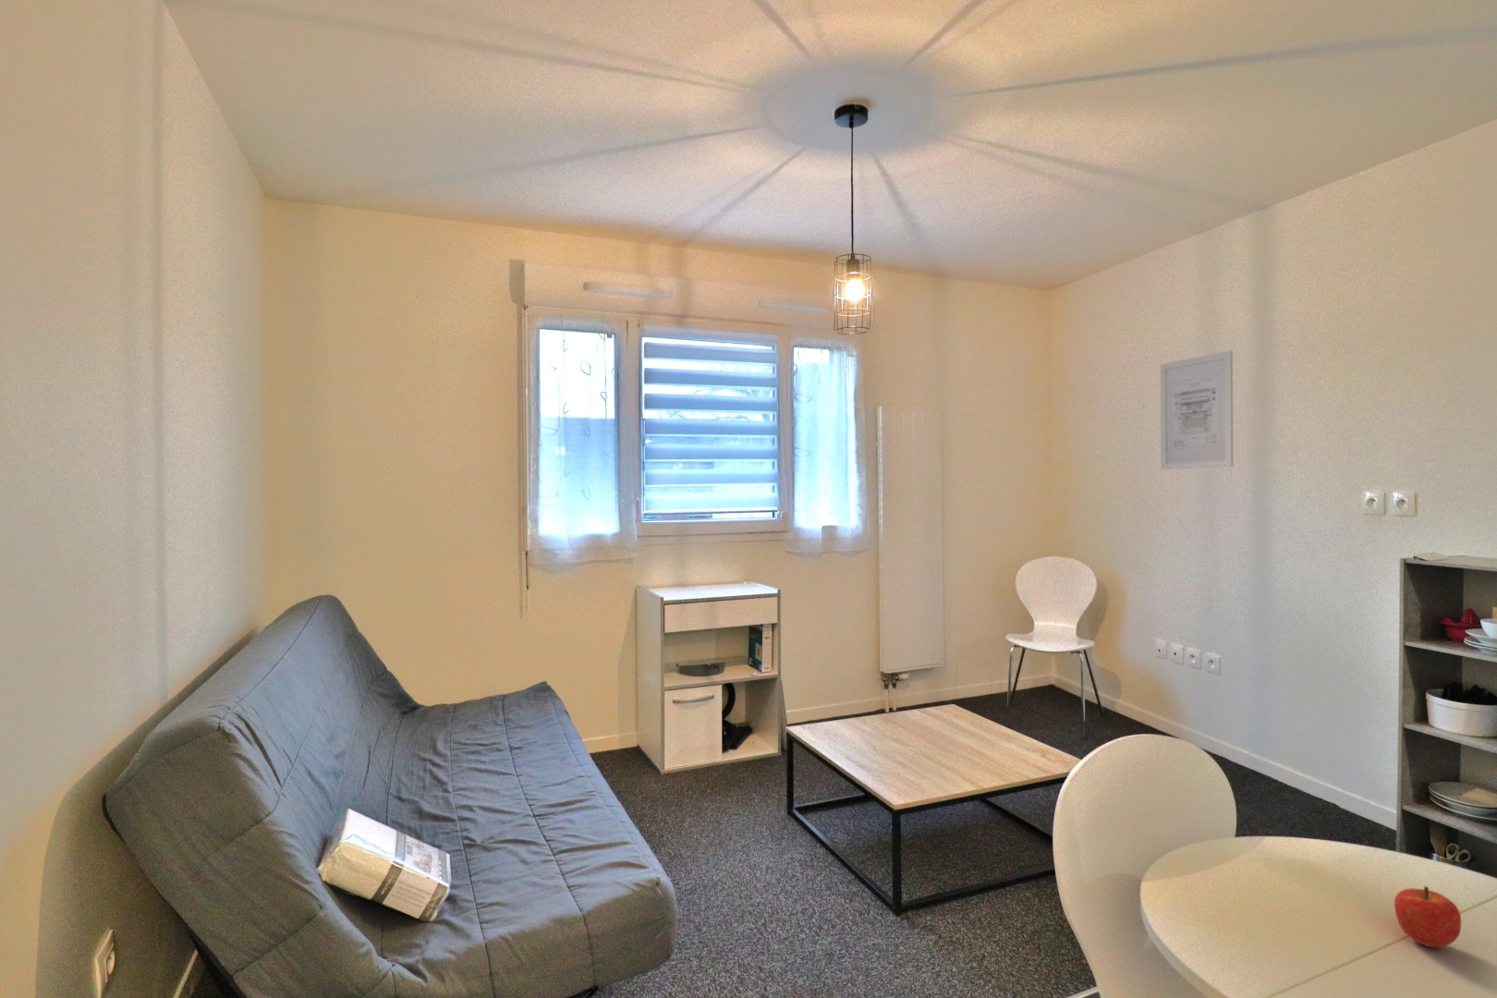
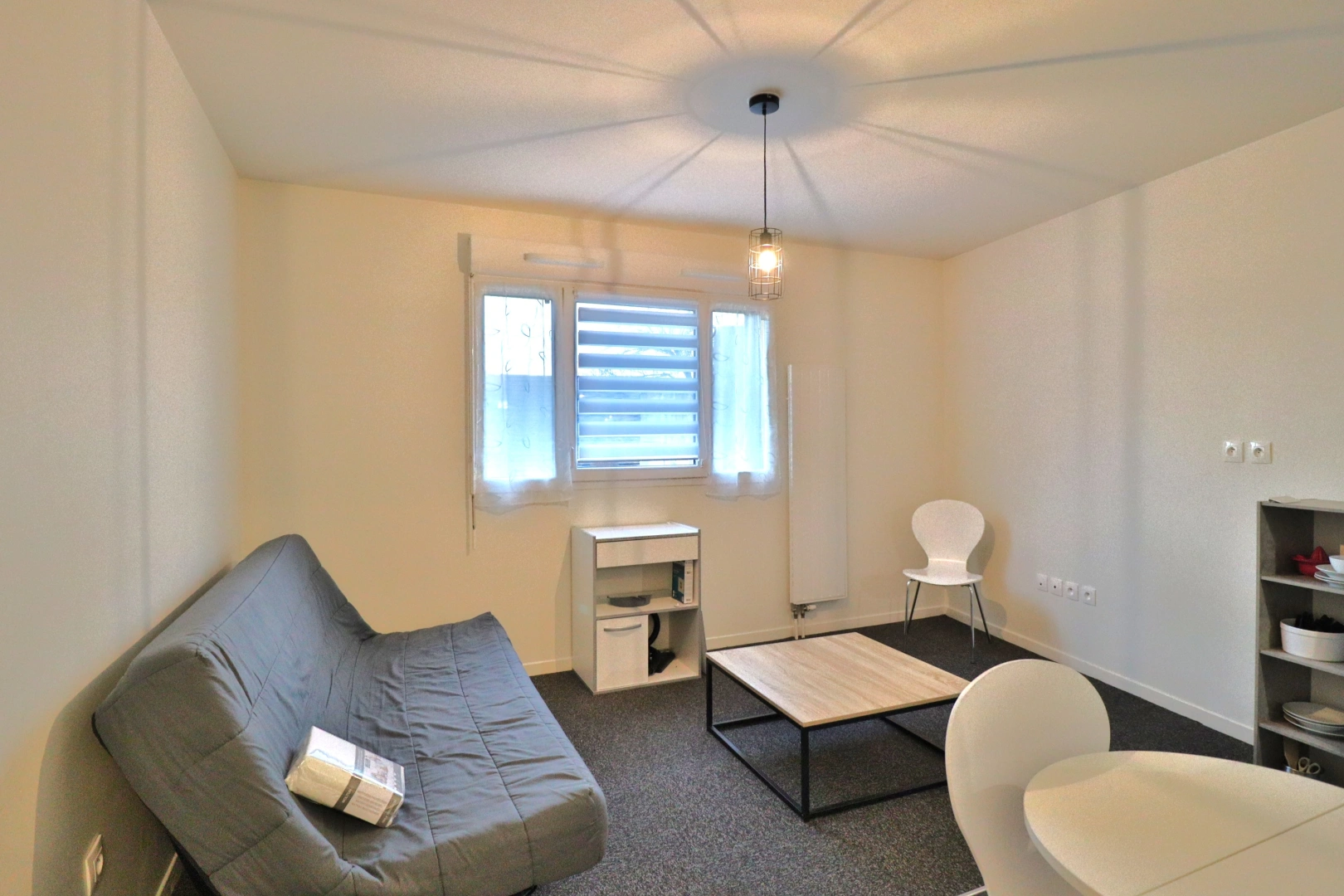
- wall art (1195, 412)
- fruit (1427, 916)
